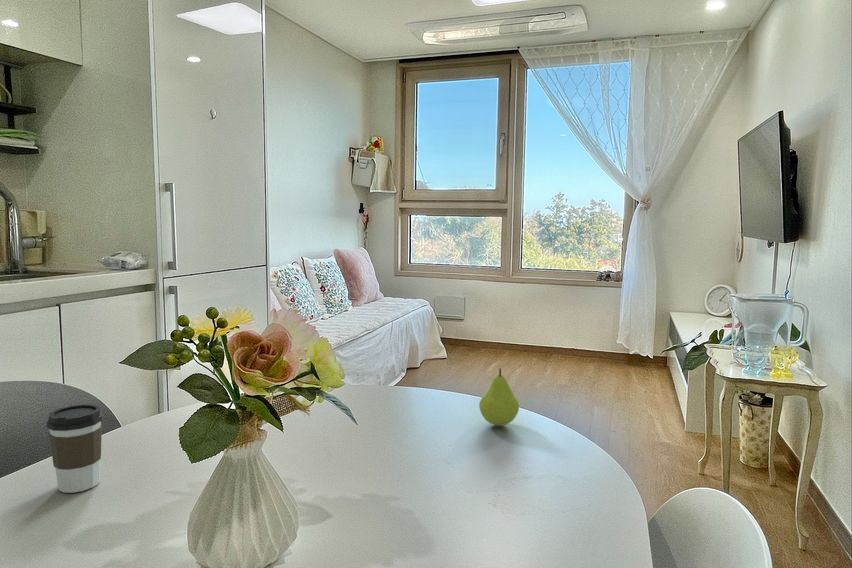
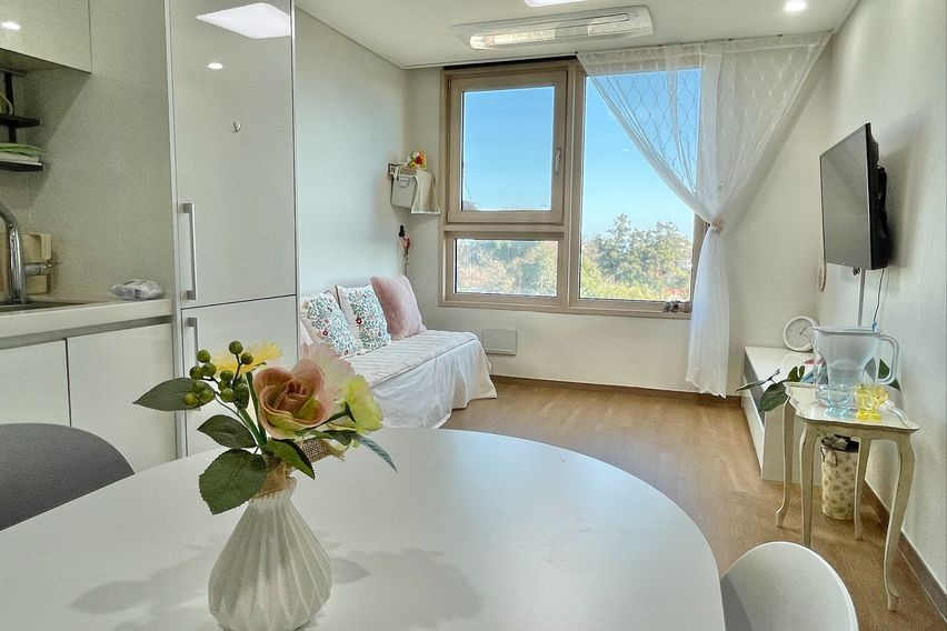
- coffee cup (77, 448)
- fruit (499, 396)
